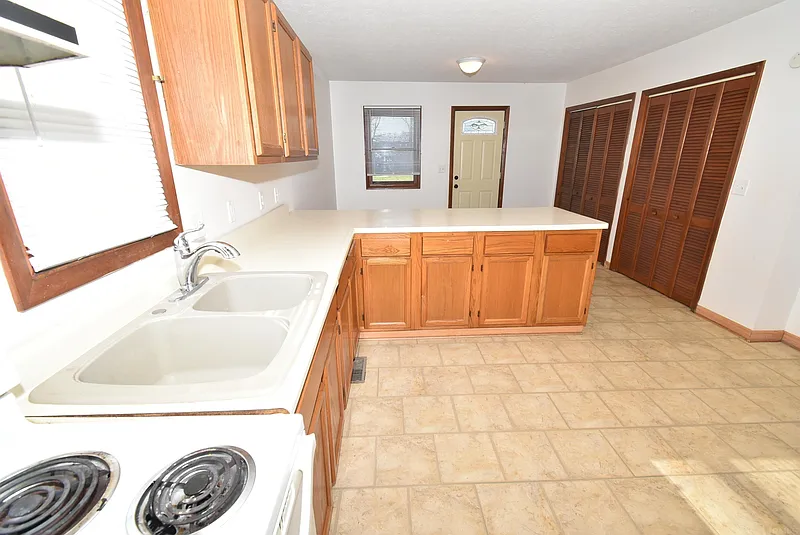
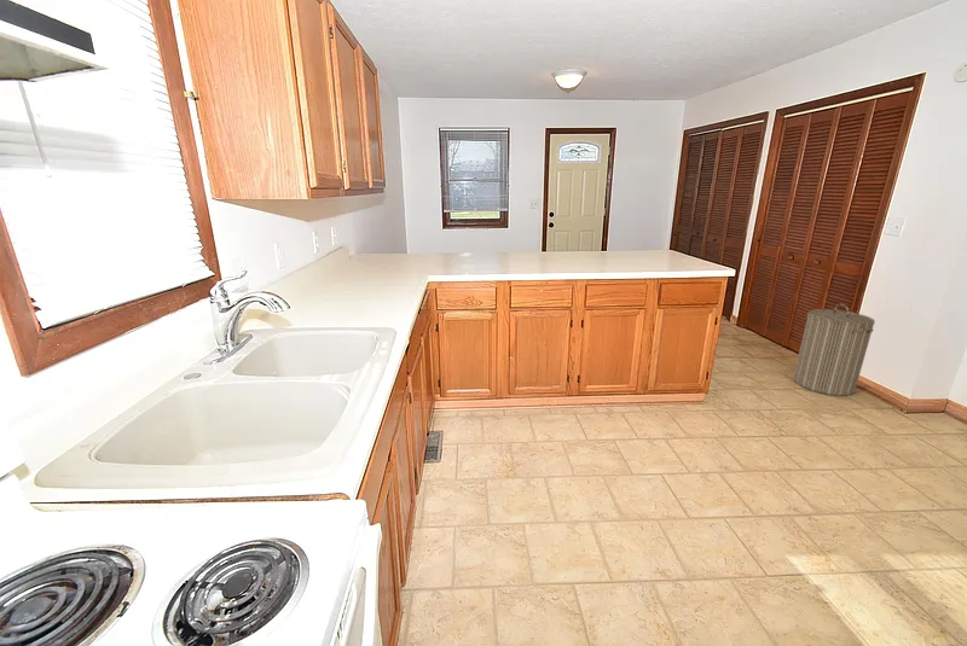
+ laundry hamper (833, 345)
